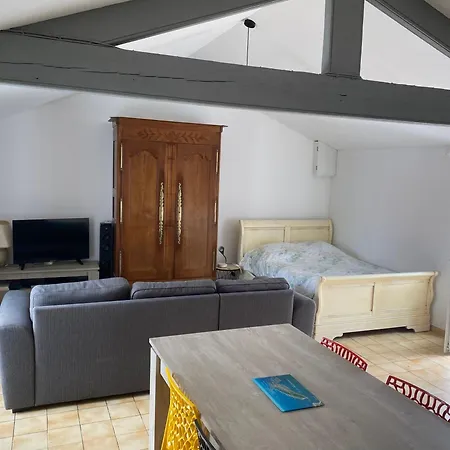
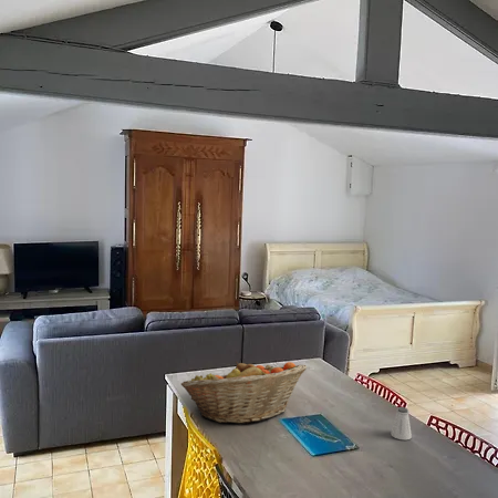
+ fruit basket (245, 385)
+ saltshaker (402, 422)
